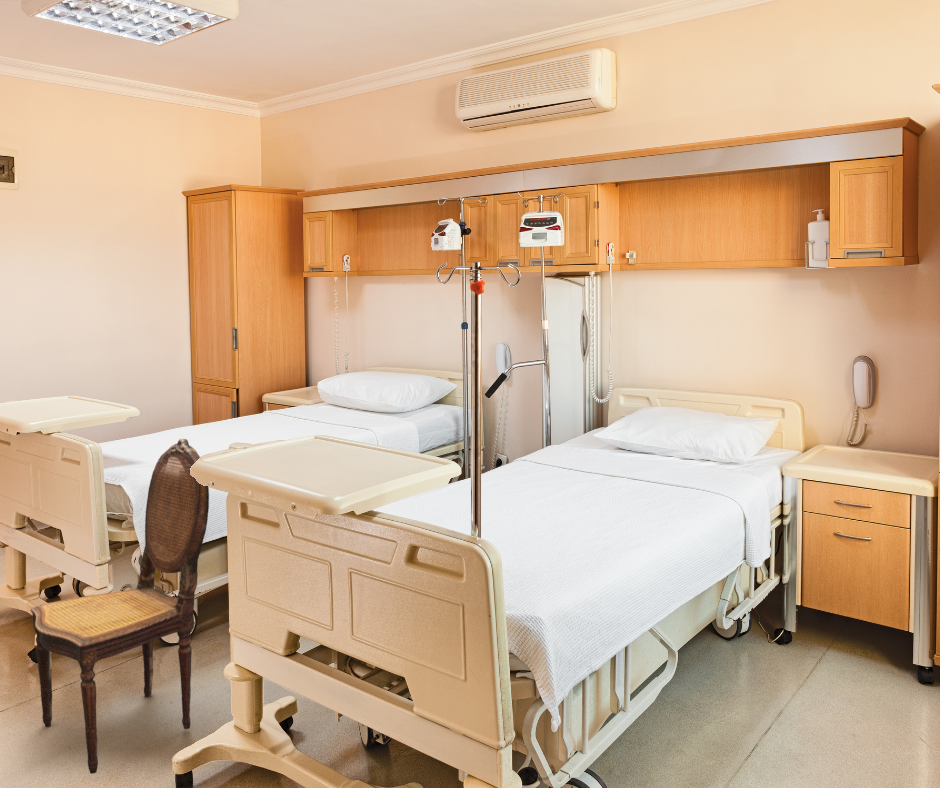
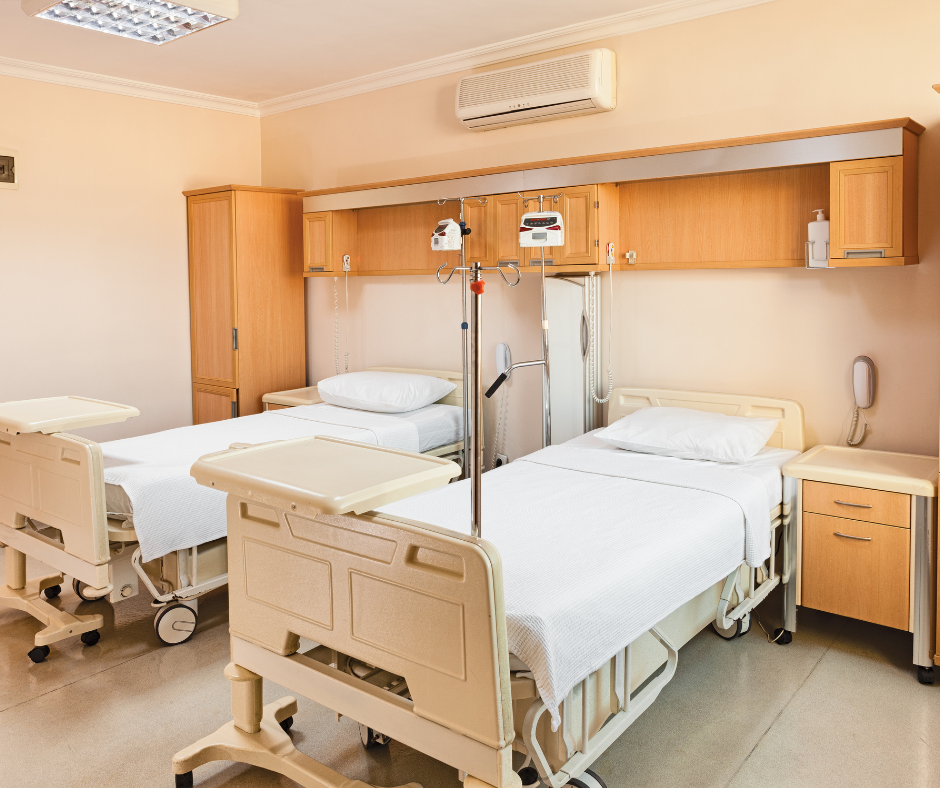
- dining chair (117, 592)
